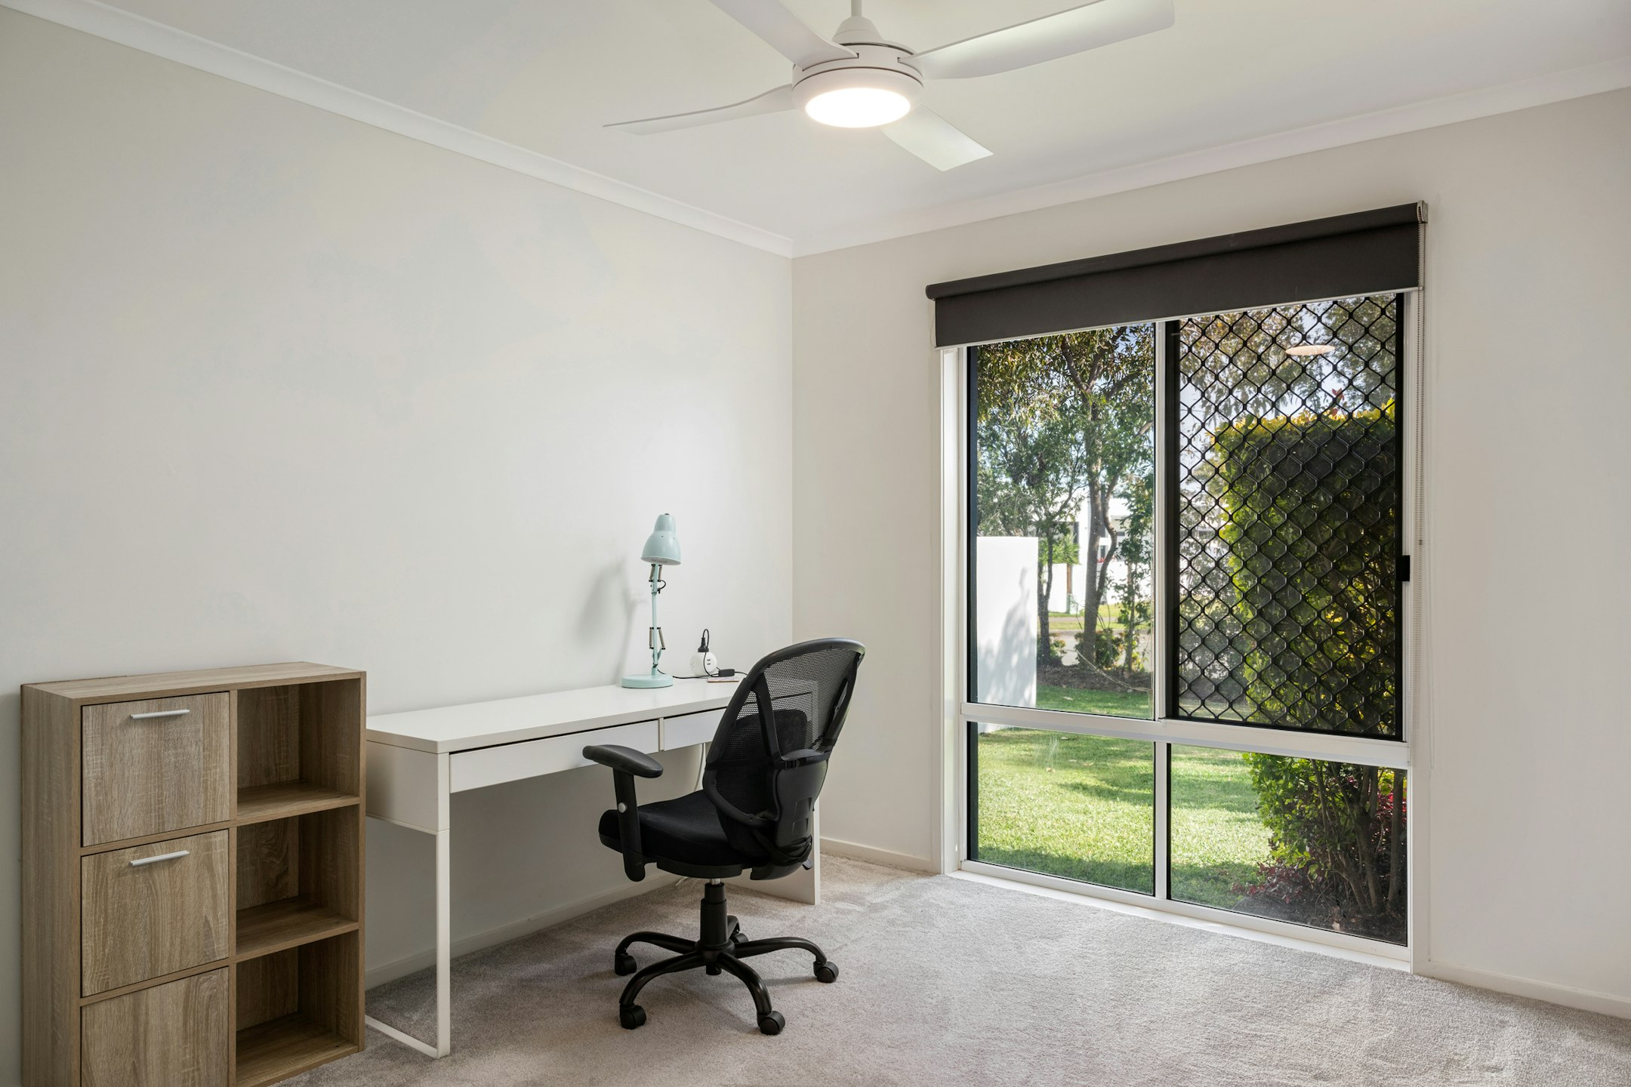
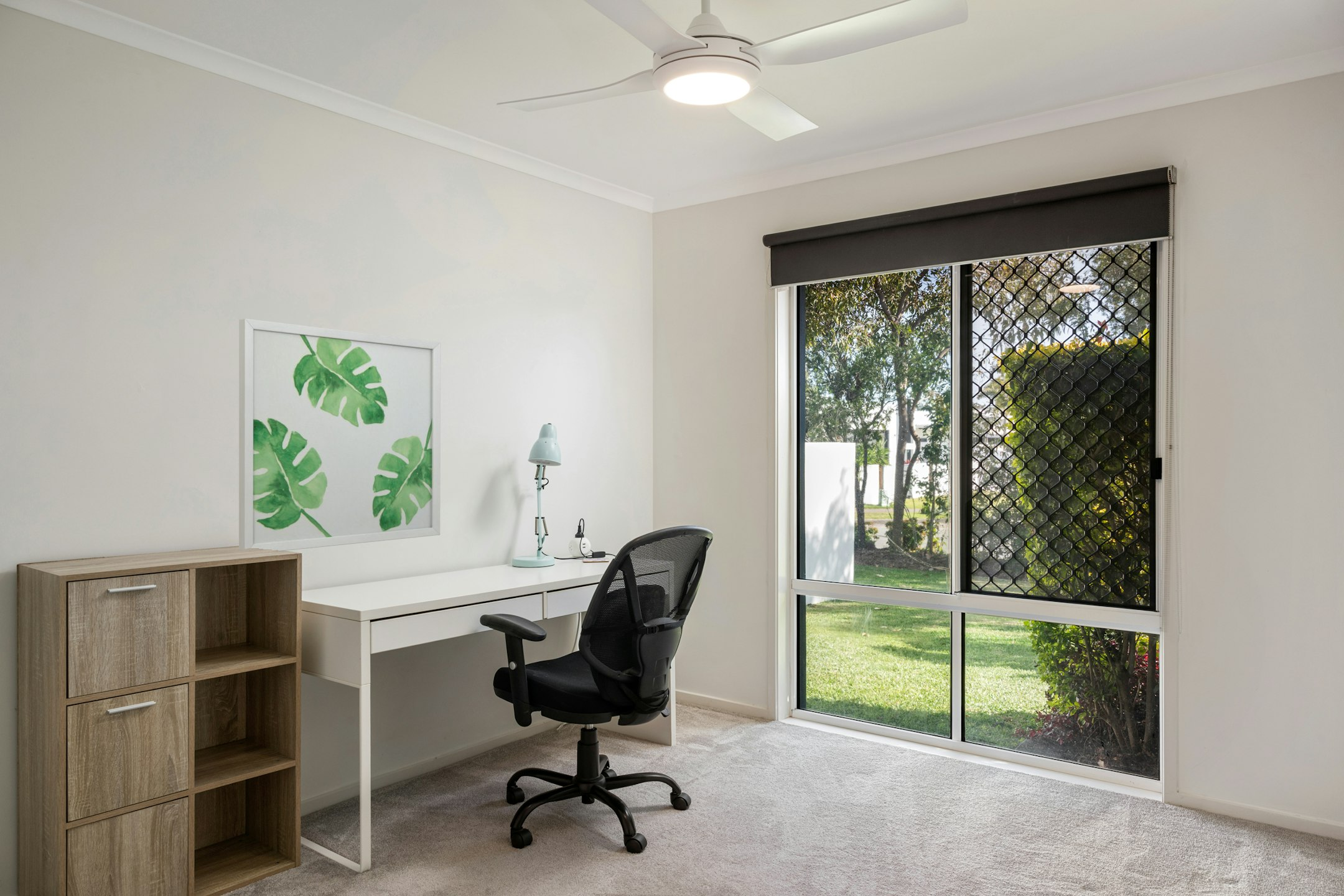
+ wall art (349, 437)
